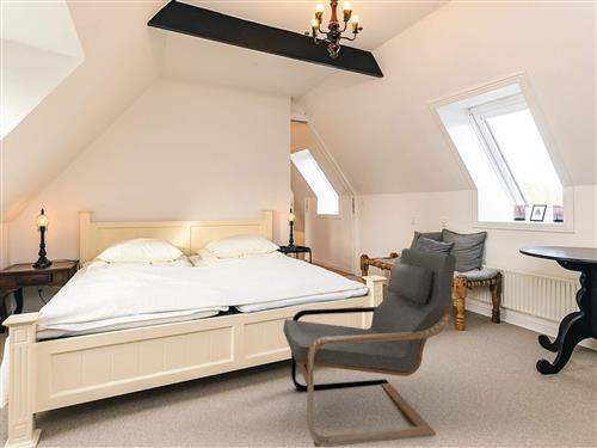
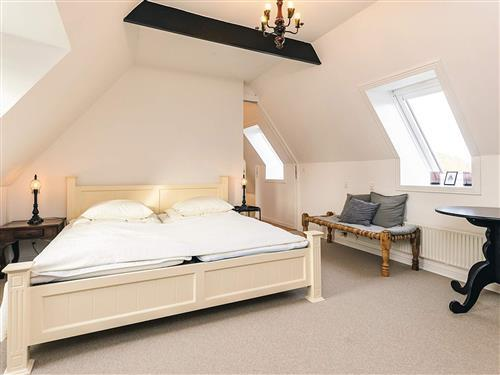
- armchair (362, 330)
